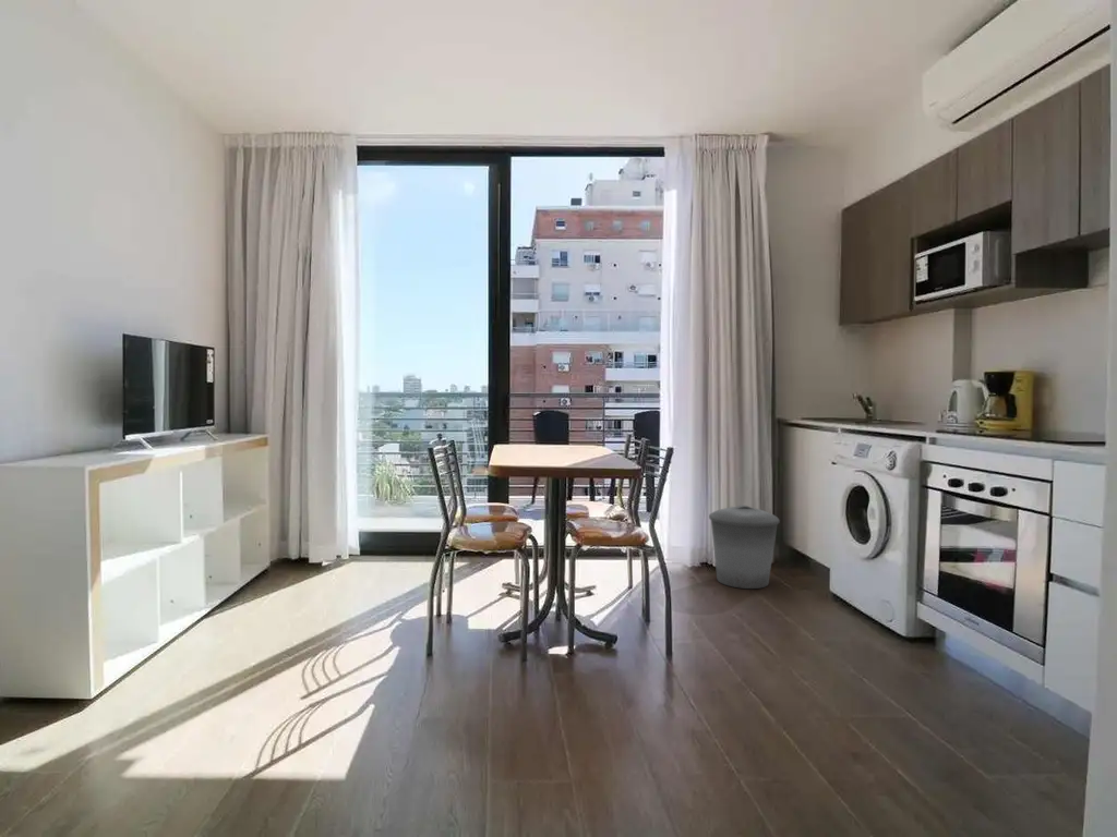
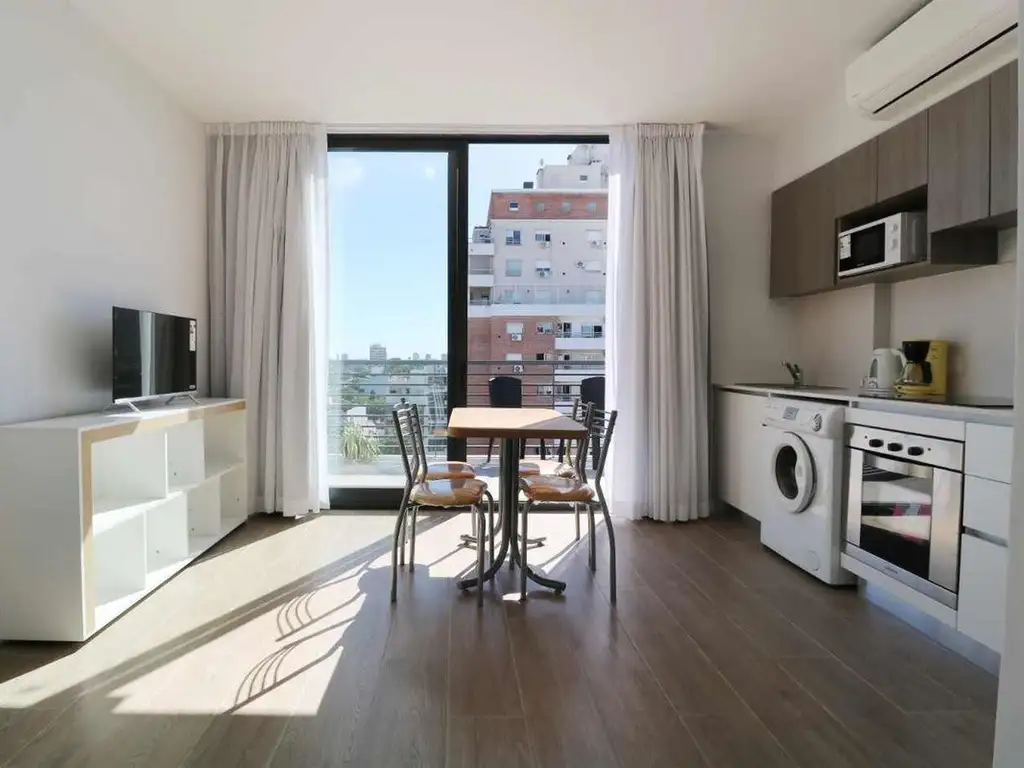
- trash can (743, 543)
